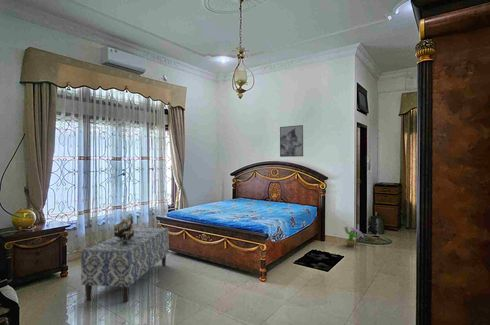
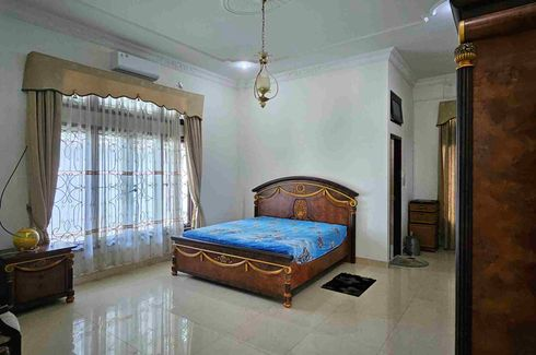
- wall art (291, 141)
- decorative plant (352, 236)
- ruined building (124, 229)
- bench (131, 258)
